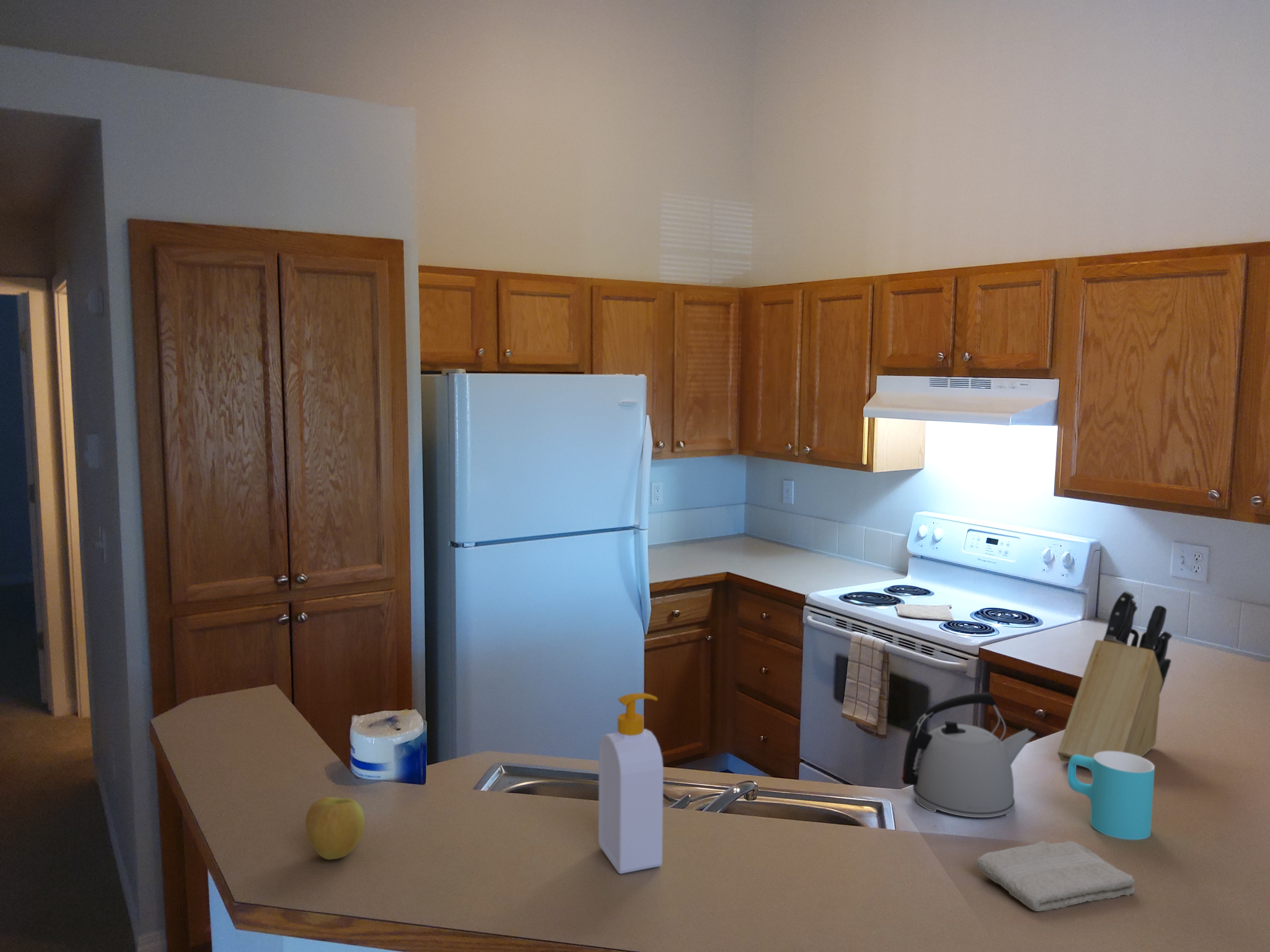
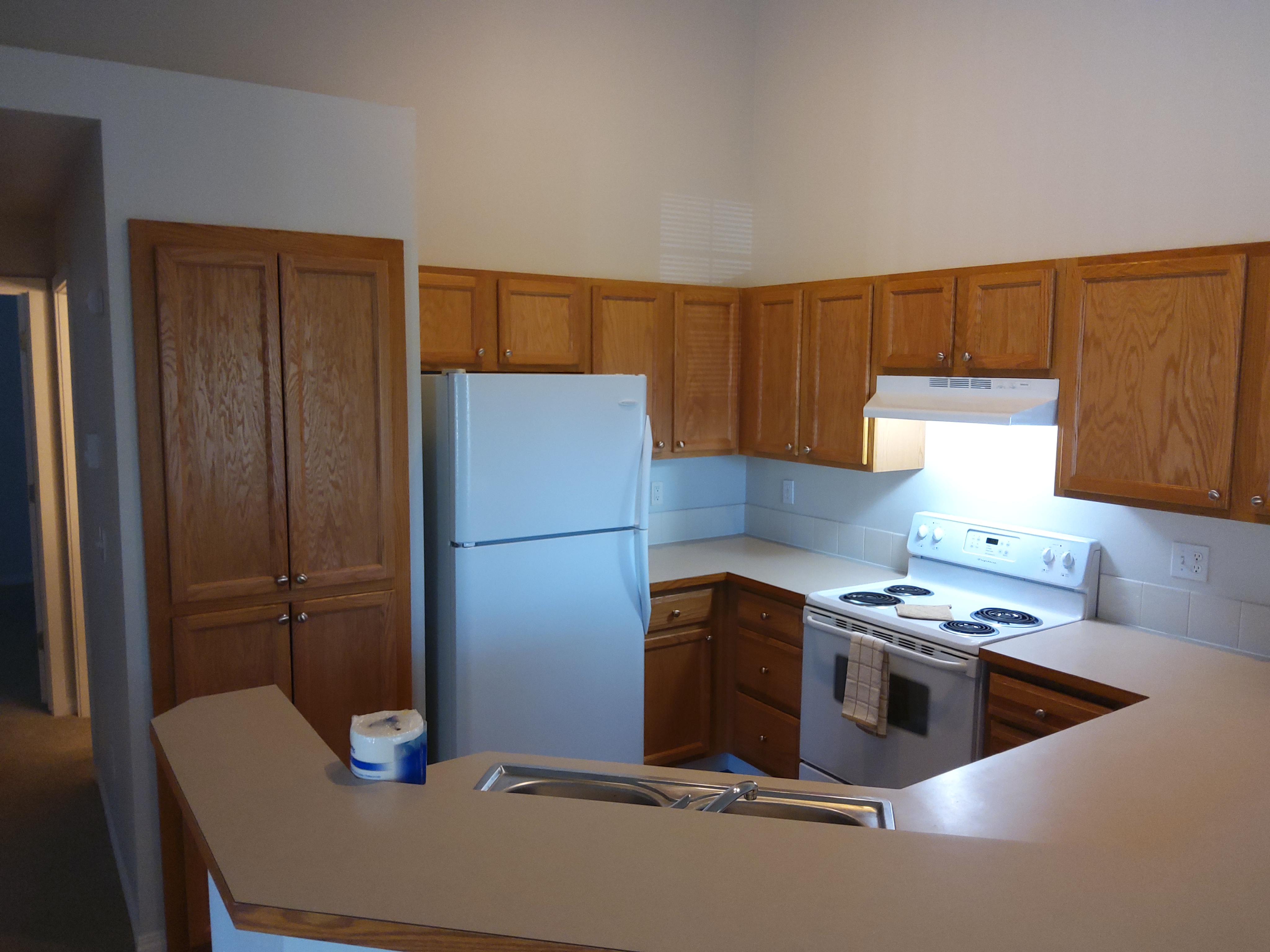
- apple (334, 827)
- knife block (1120, 676)
- cup (1113, 790)
- washcloth (1056, 873)
- soap bottle (633, 776)
- kettle (968, 747)
